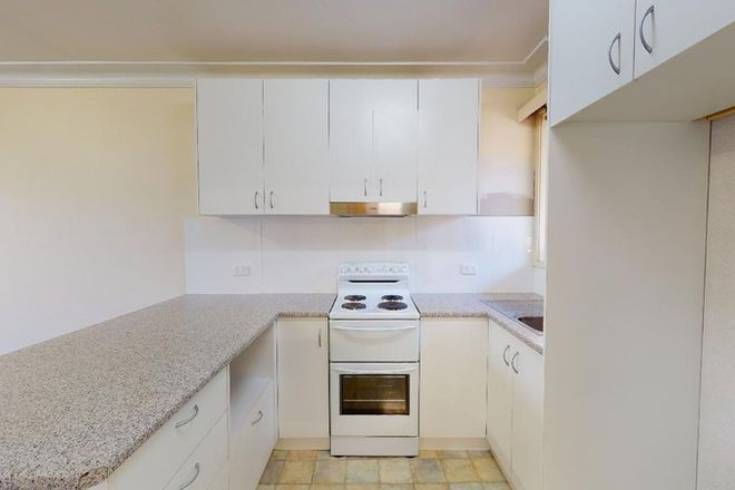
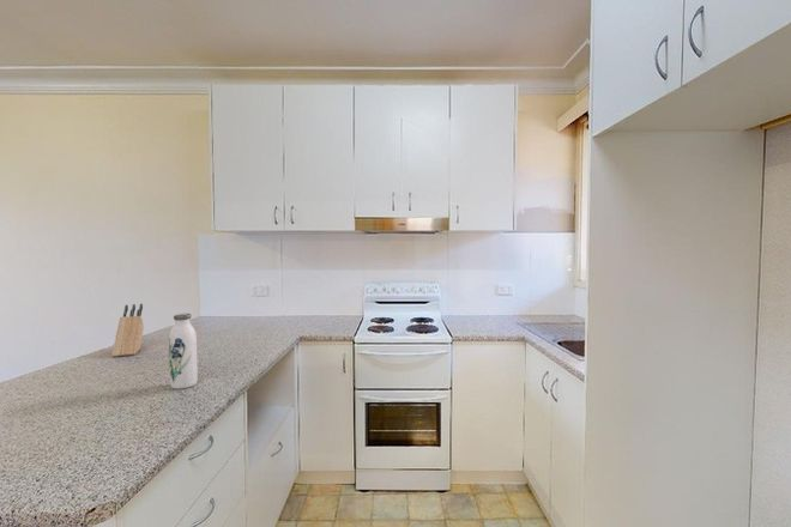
+ water bottle (182, 349)
+ knife block (129, 328)
